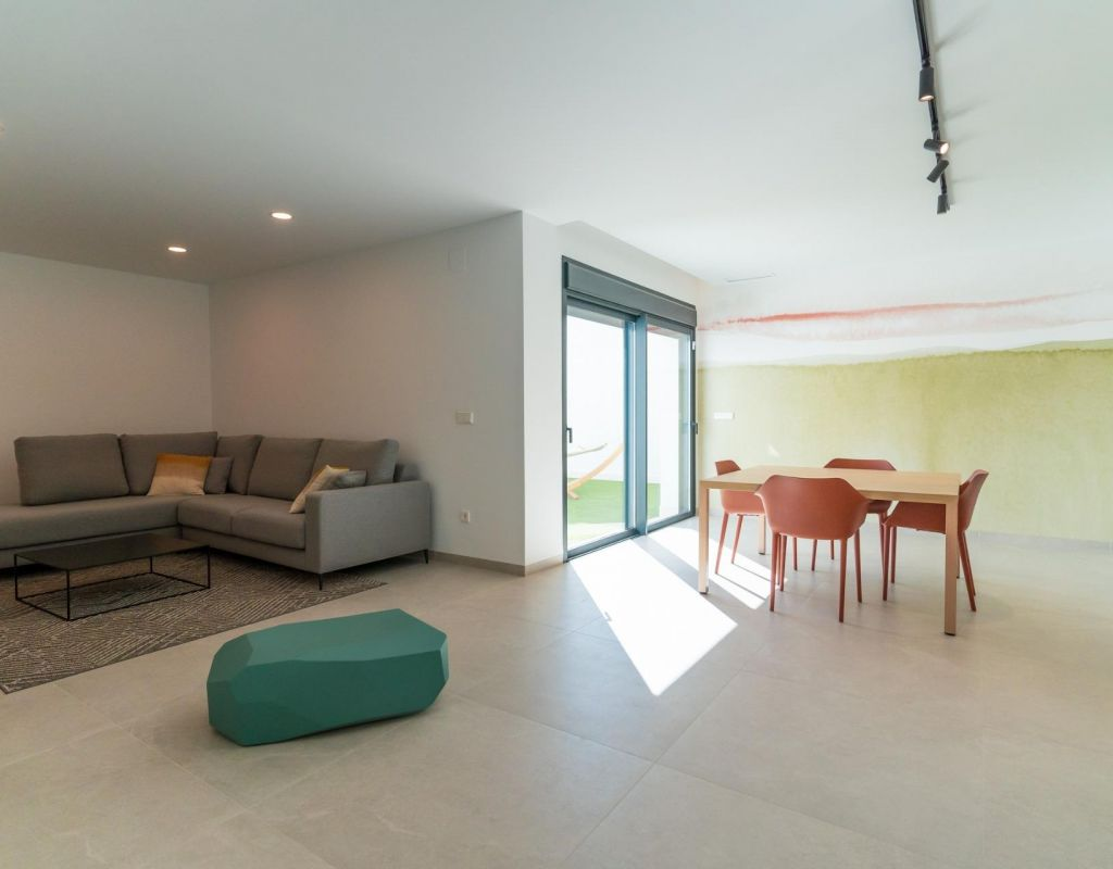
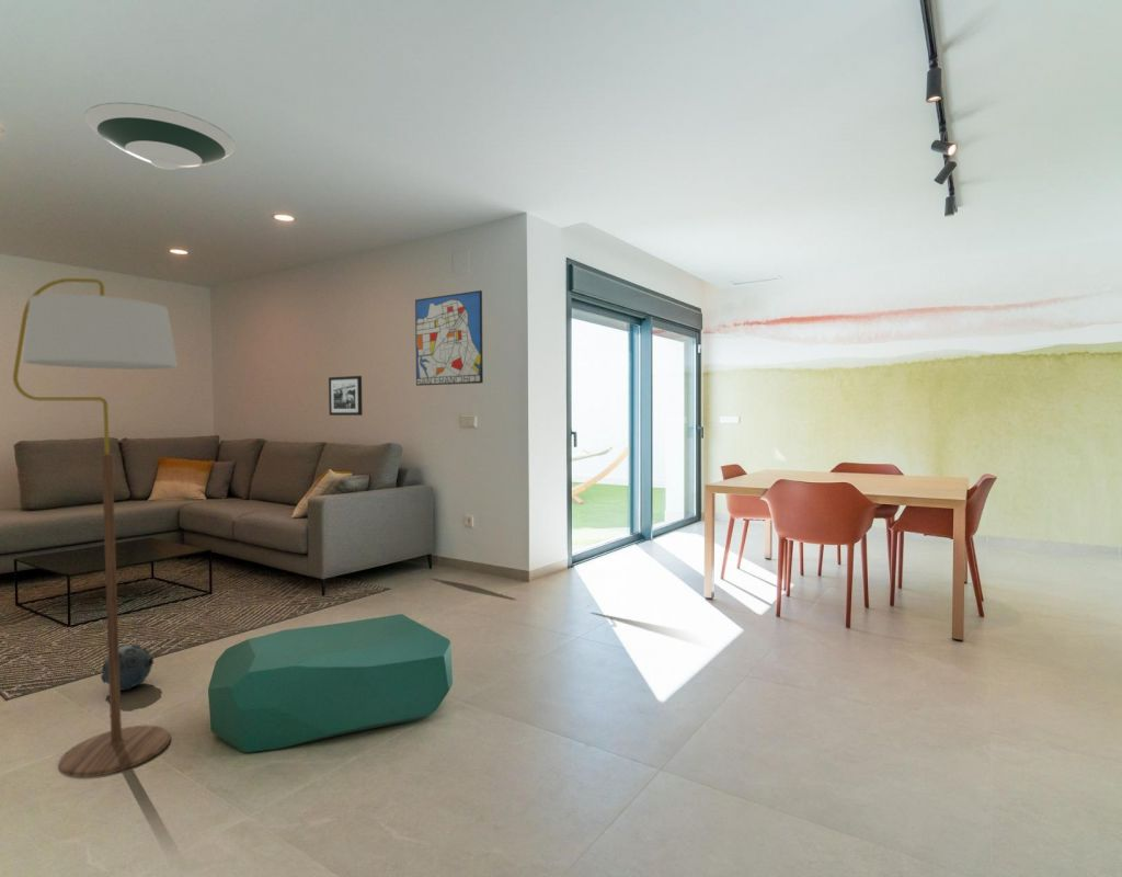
+ ball (127, 665)
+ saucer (164, 149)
+ floor lamp (104, 519)
+ picture frame (344, 396)
+ wall art (447, 340)
